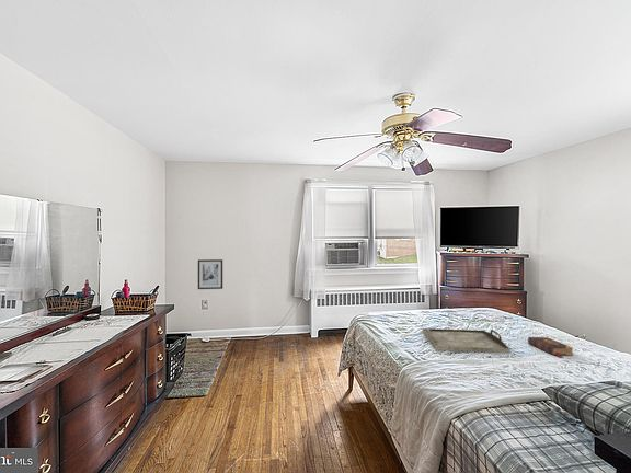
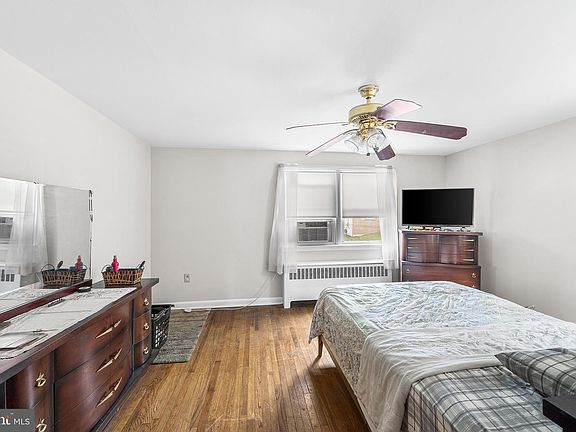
- serving tray (461, 335)
- book (551, 346)
- wall art (210, 274)
